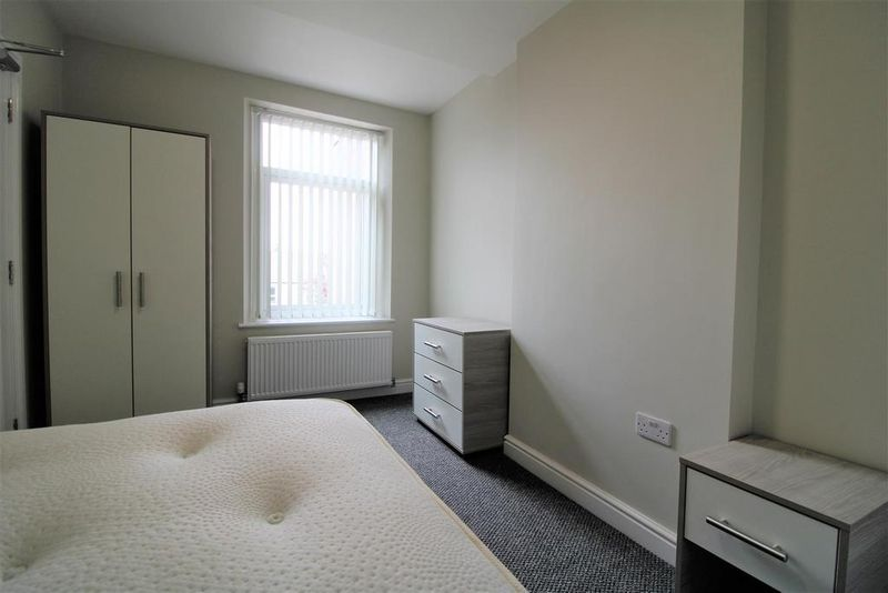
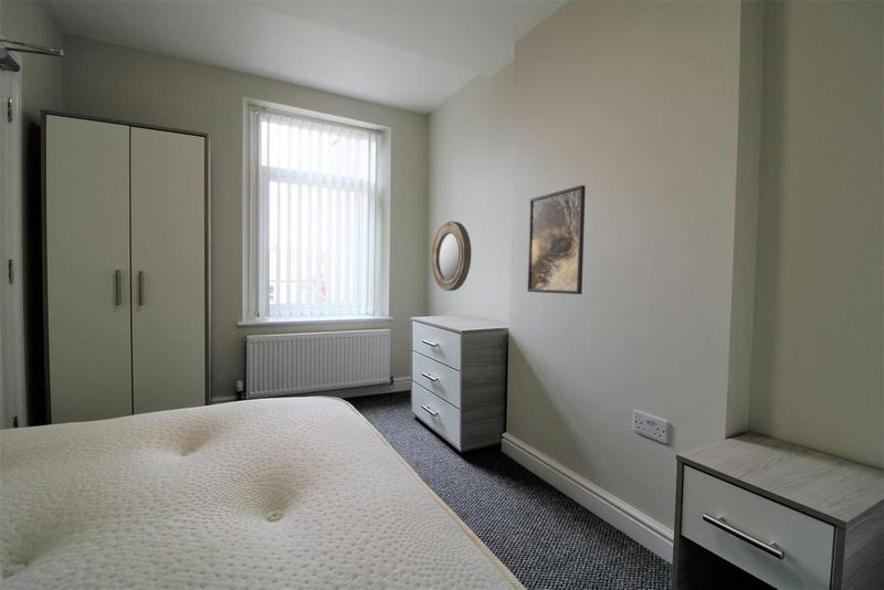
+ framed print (554, 243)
+ home mirror (449, 255)
